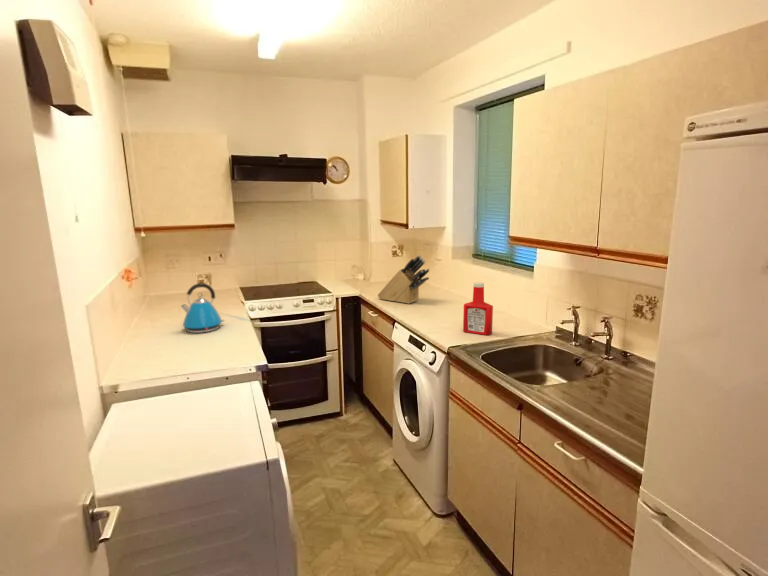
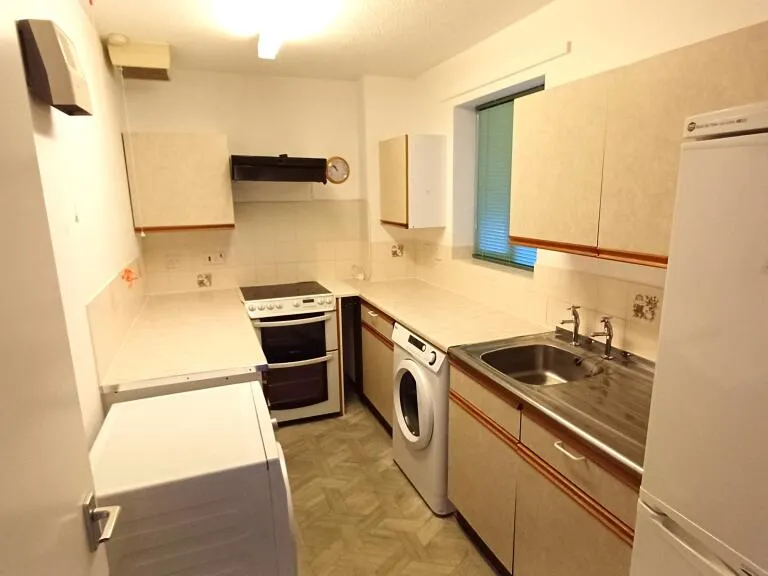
- soap bottle (478, 307)
- knife block (403, 278)
- kettle (202, 305)
